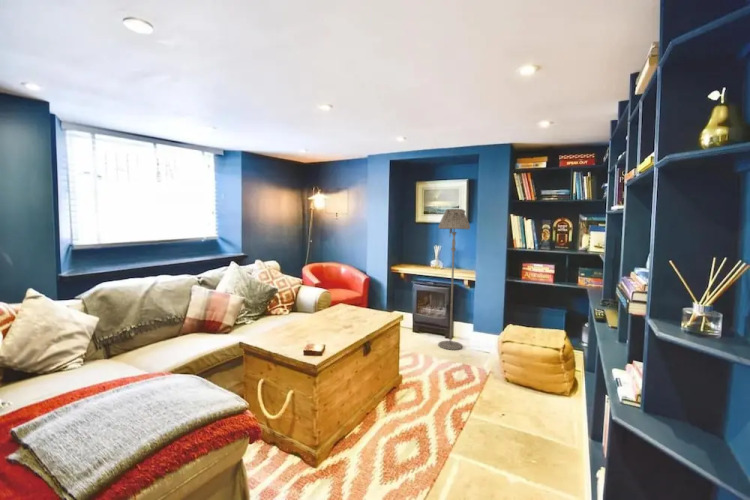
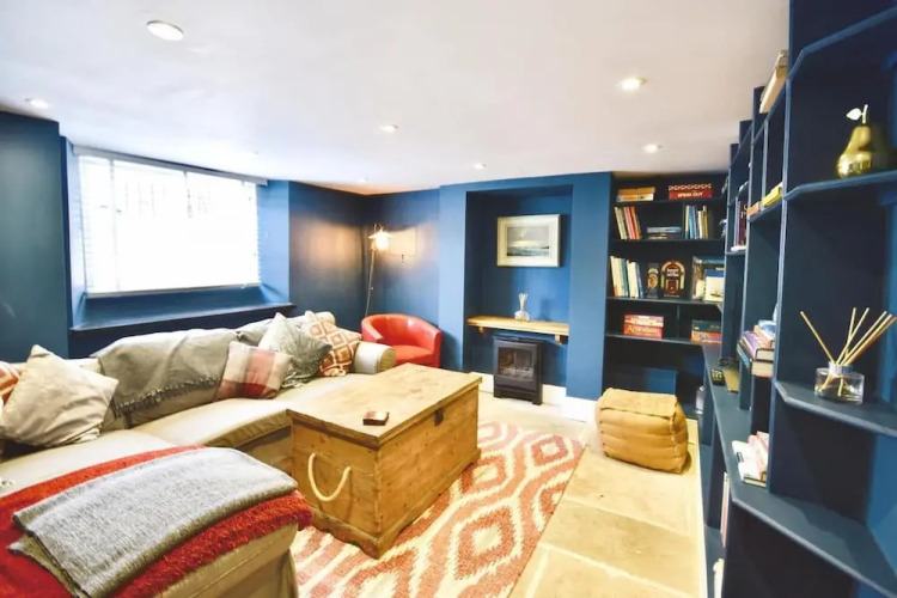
- floor lamp (452, 278)
